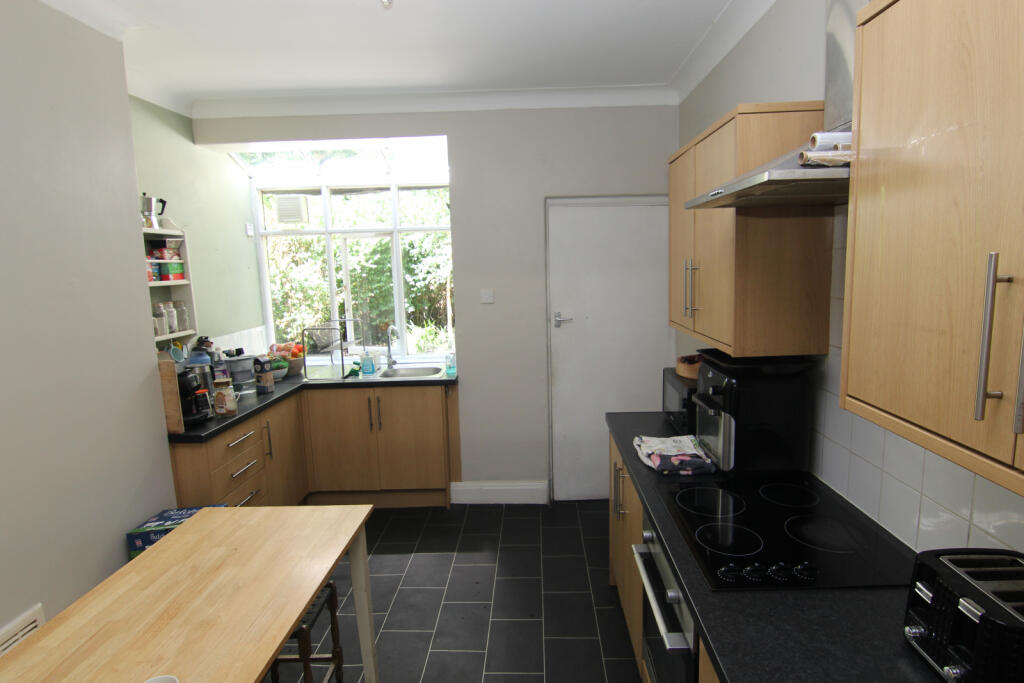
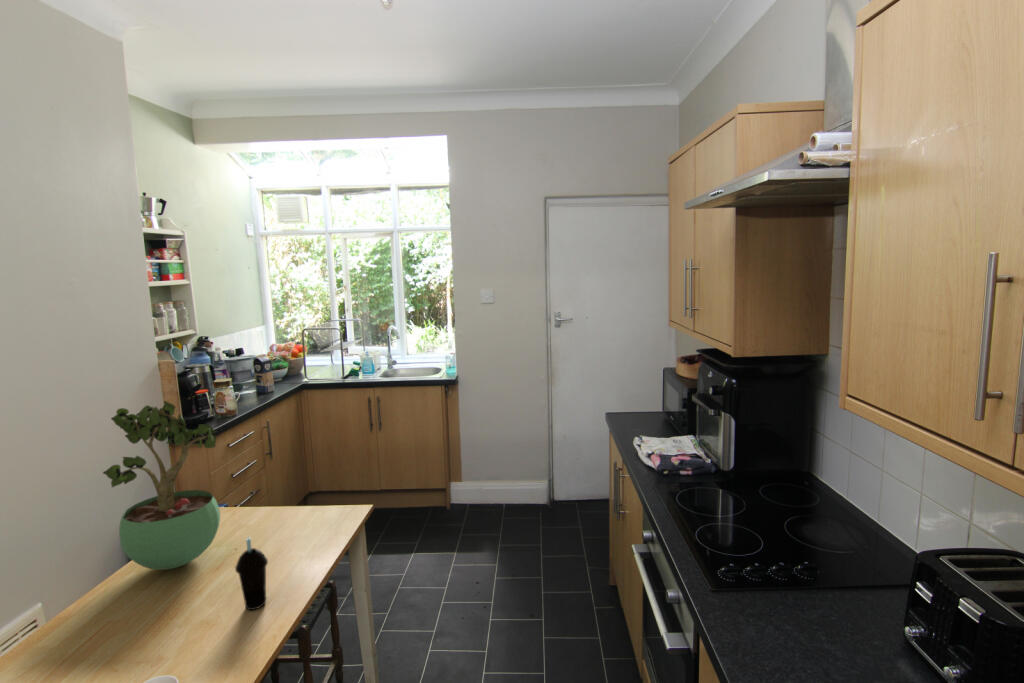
+ potted plant (171, 483)
+ cup (252, 571)
